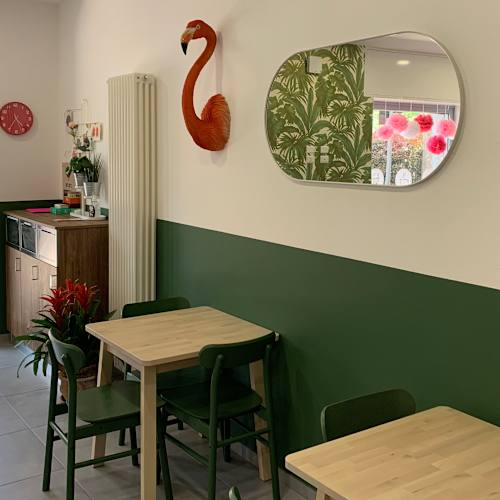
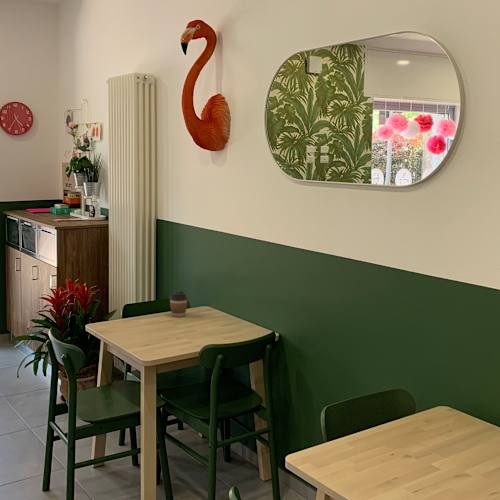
+ coffee cup (178, 303)
